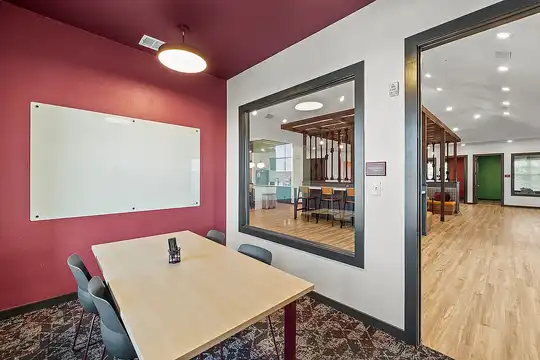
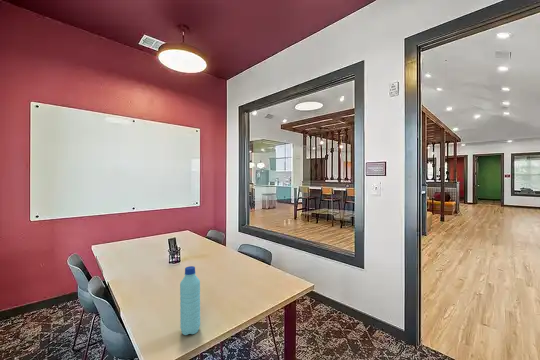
+ water bottle (190, 299)
